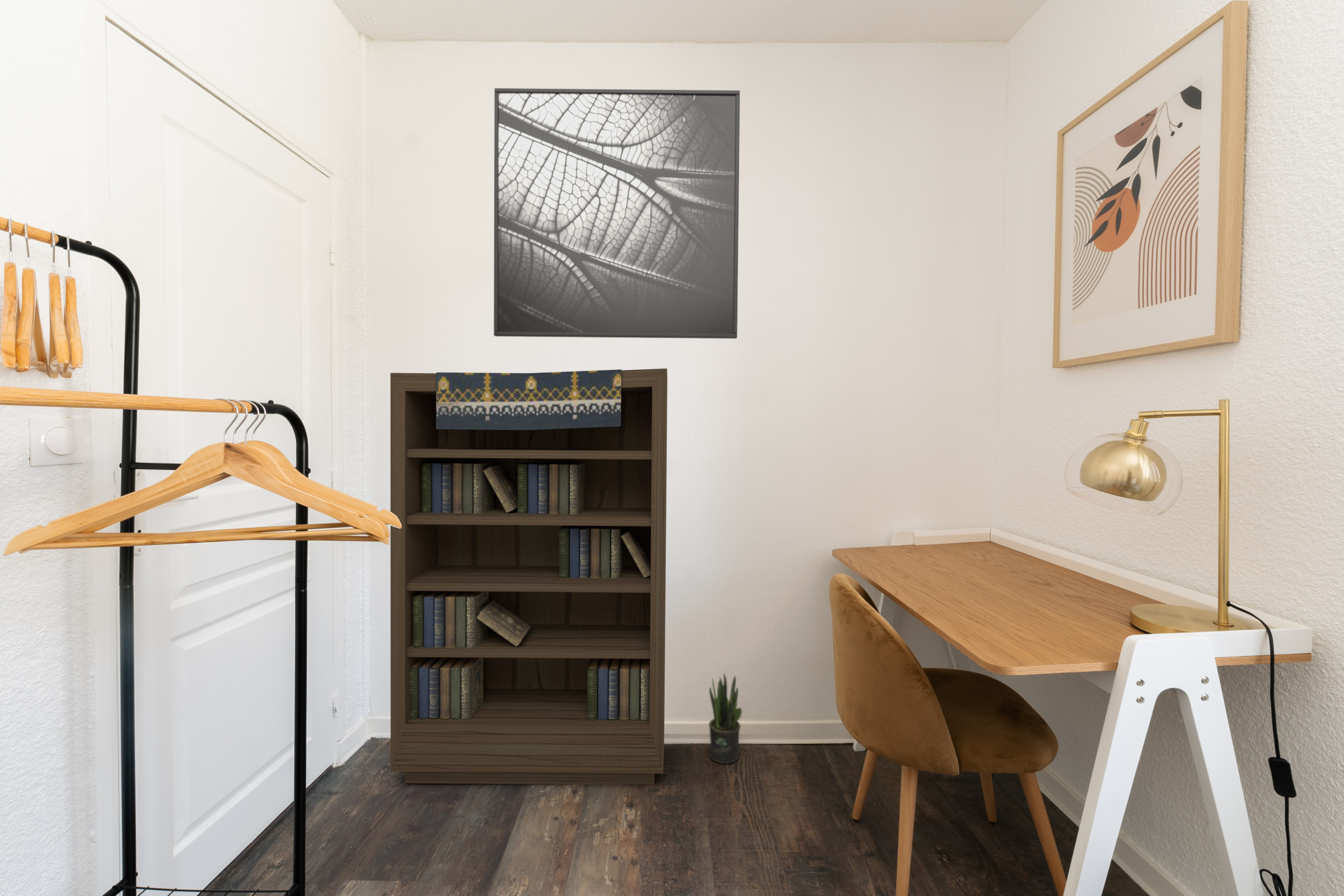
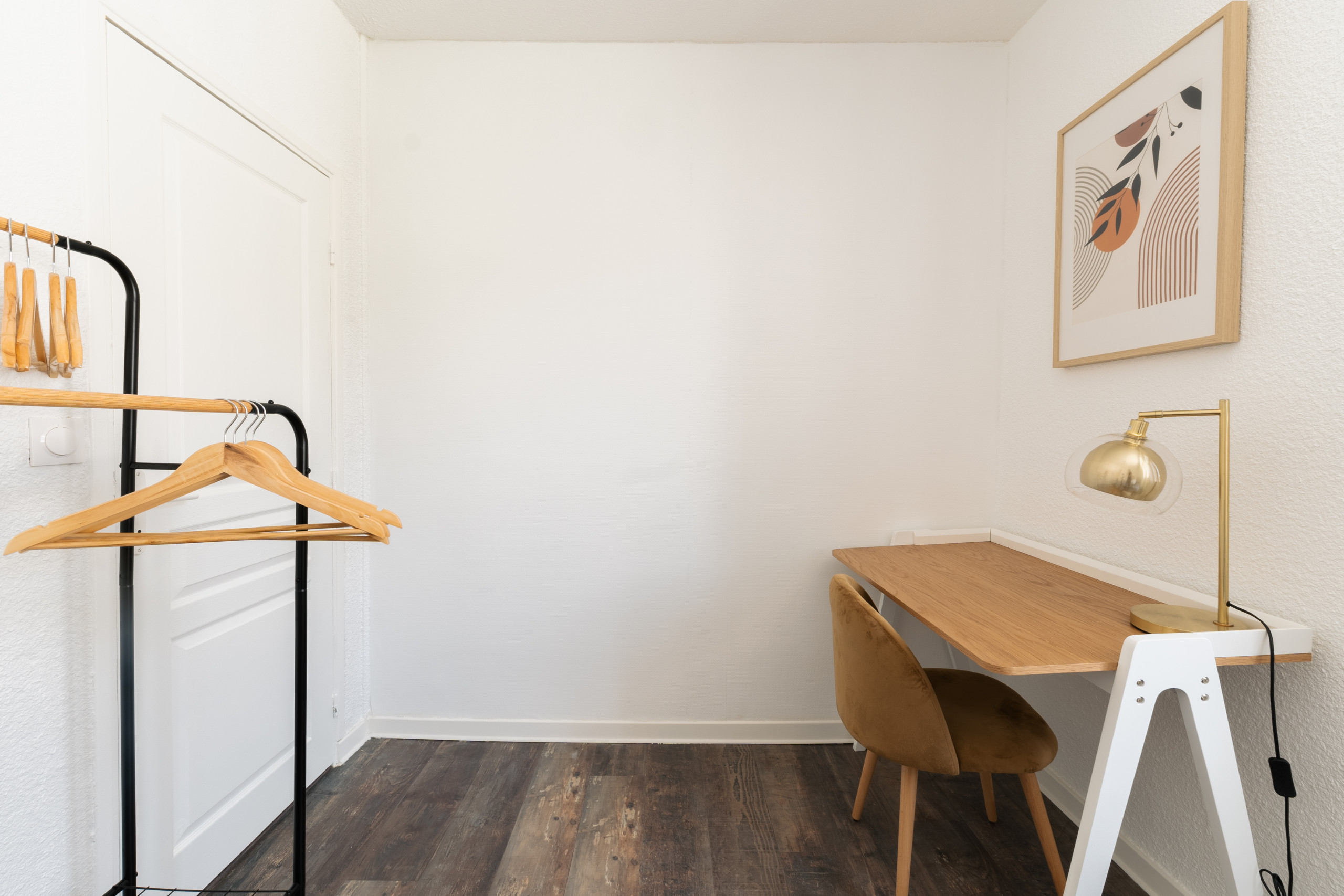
- bookcase (538, 570)
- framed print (616, 214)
- potted plant (726, 718)
